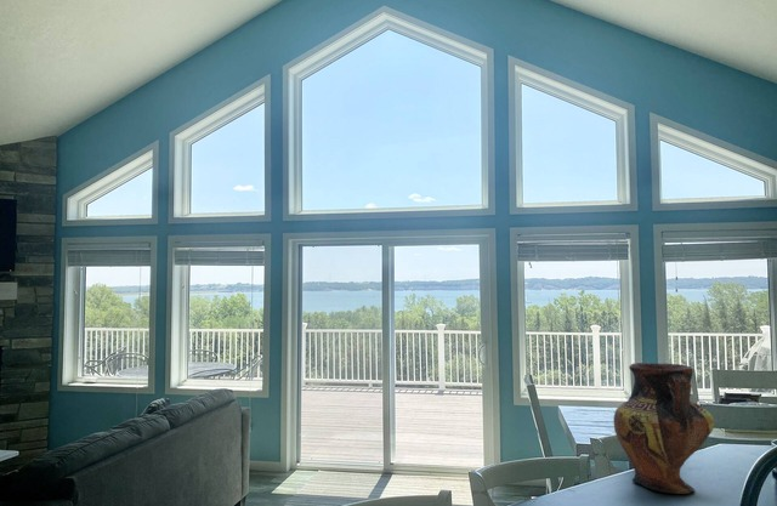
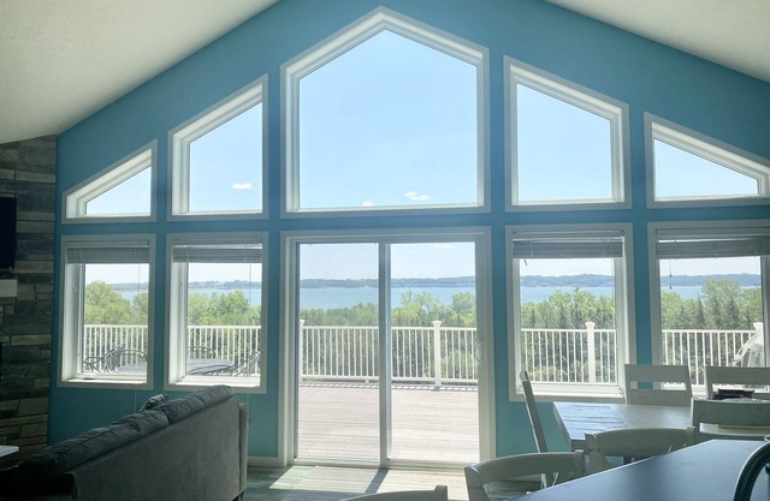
- vase (660, 423)
